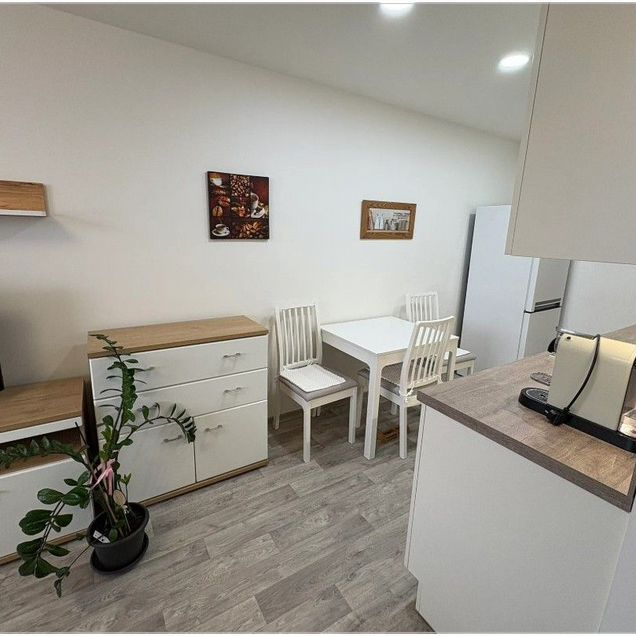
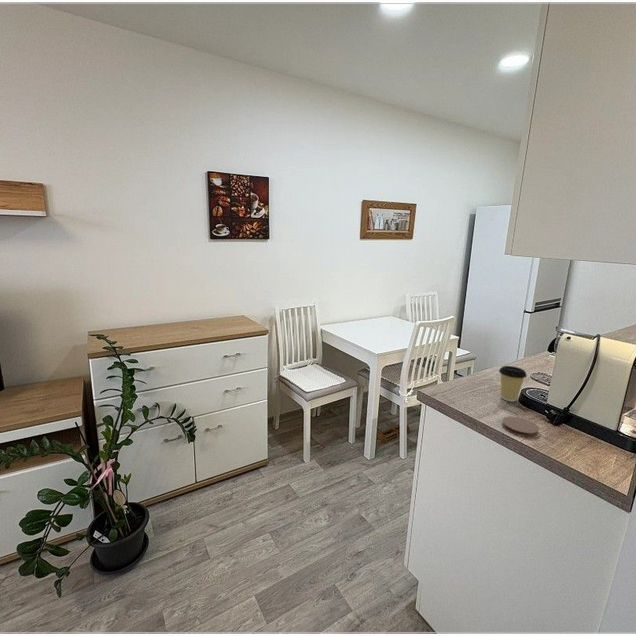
+ coffee cup (511, 383)
+ coaster (520, 426)
